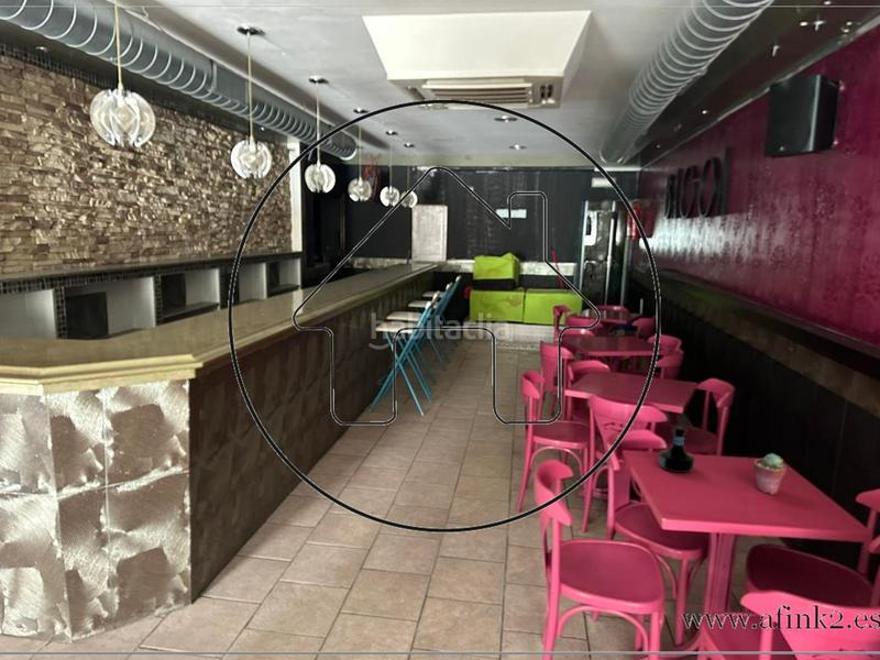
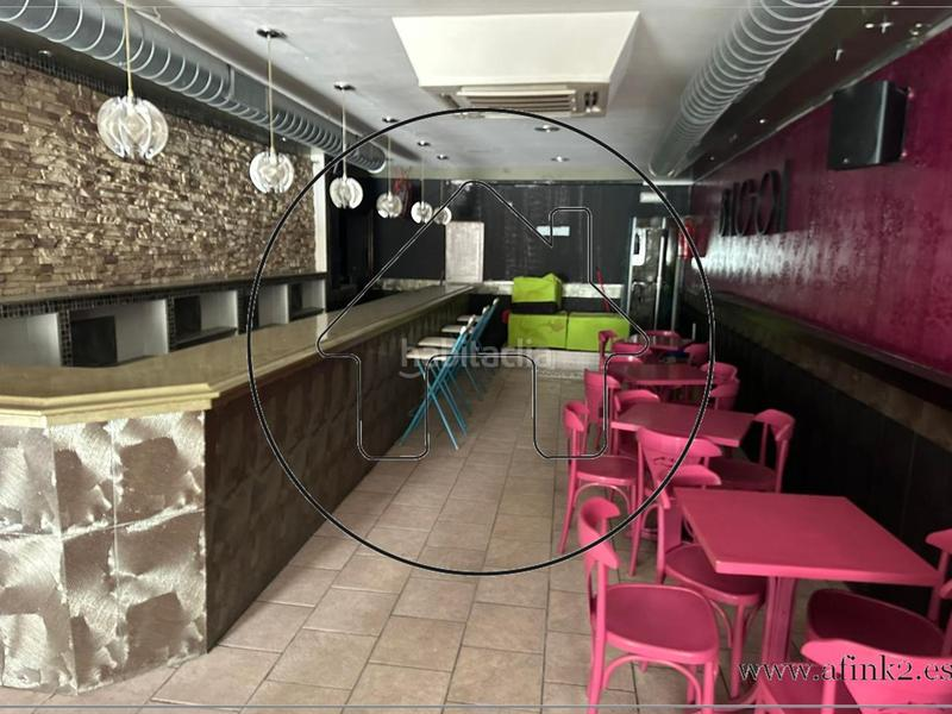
- potted succulent (769, 471)
- tequila bottle (678, 448)
